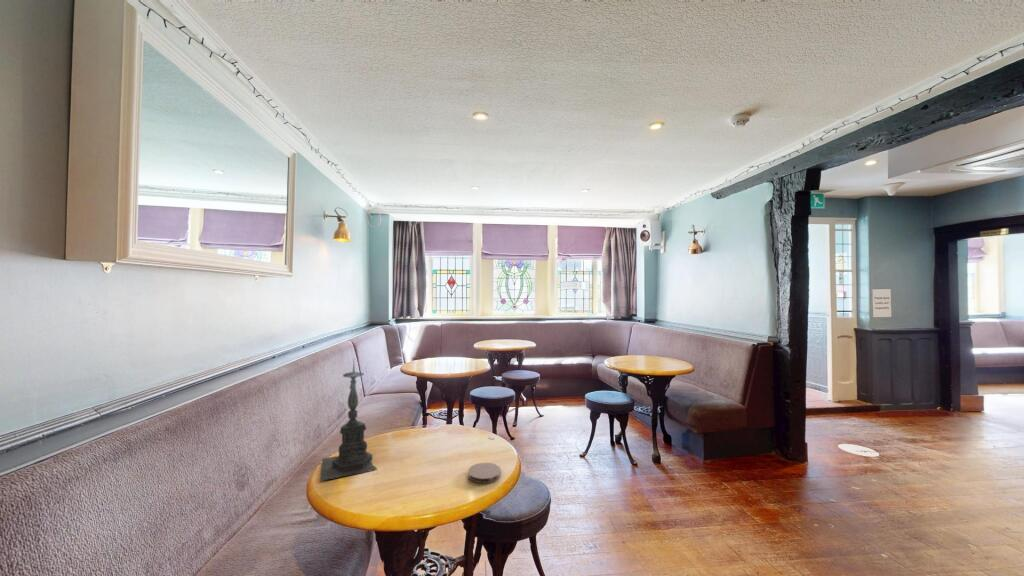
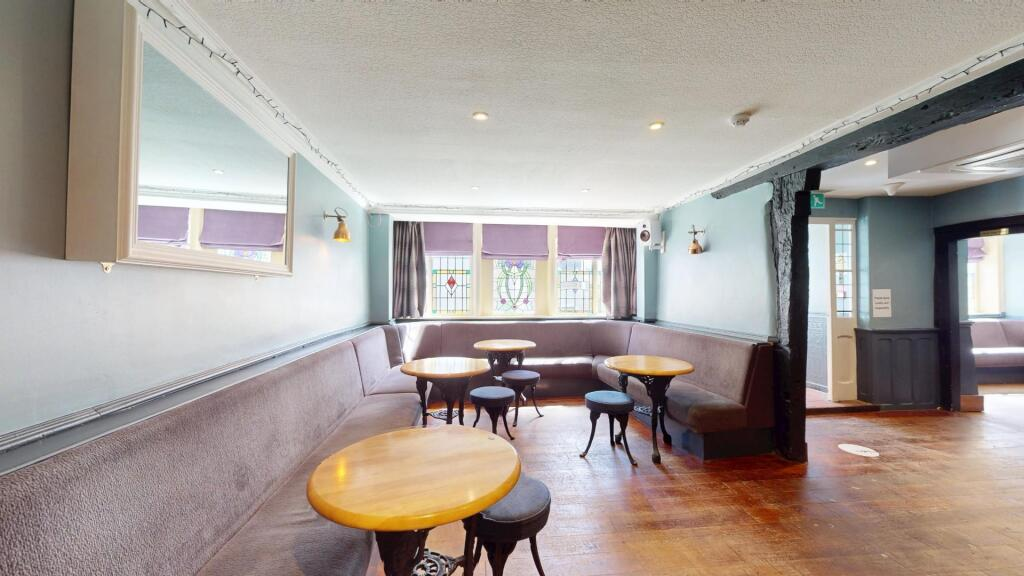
- candle holder (352, 411)
- coaster (484, 472)
